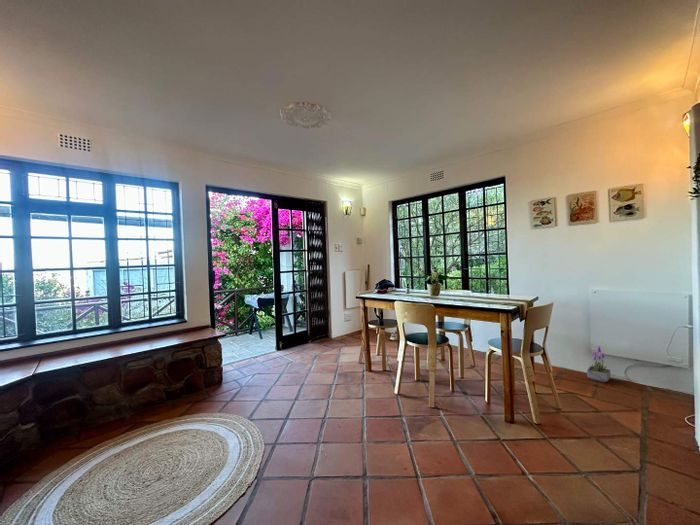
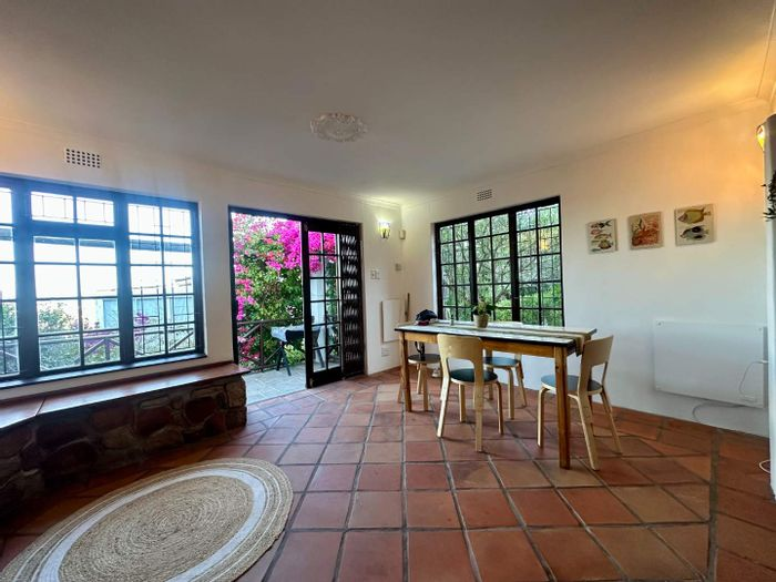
- potted plant (598, 361)
